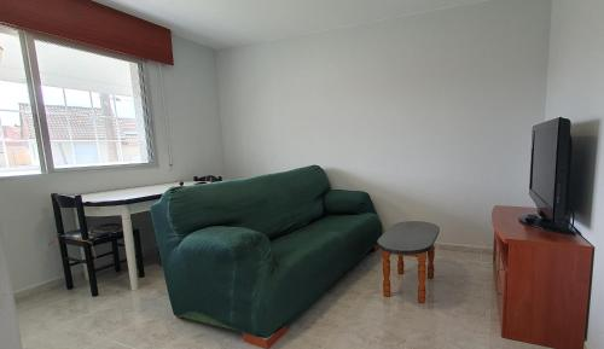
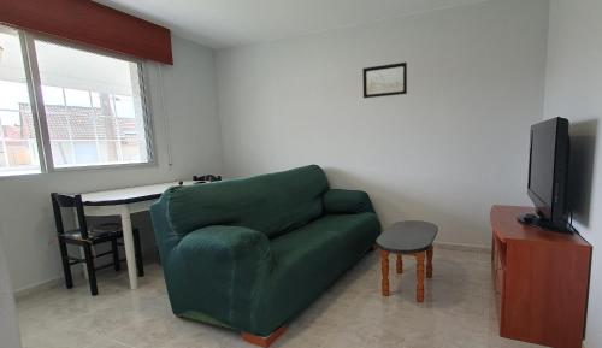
+ wall art (384, 81)
